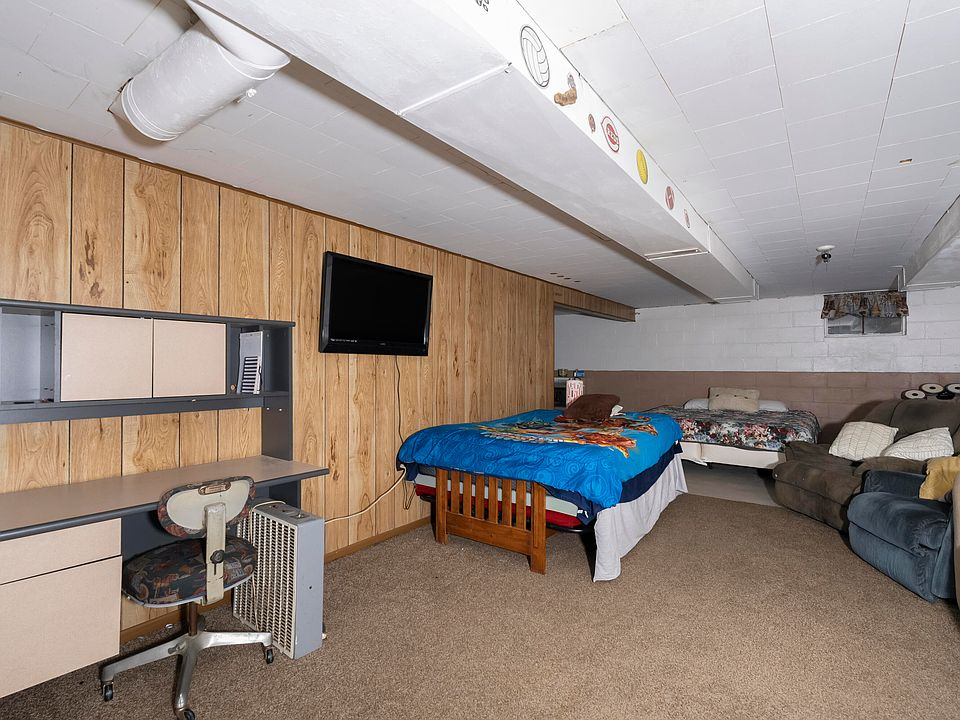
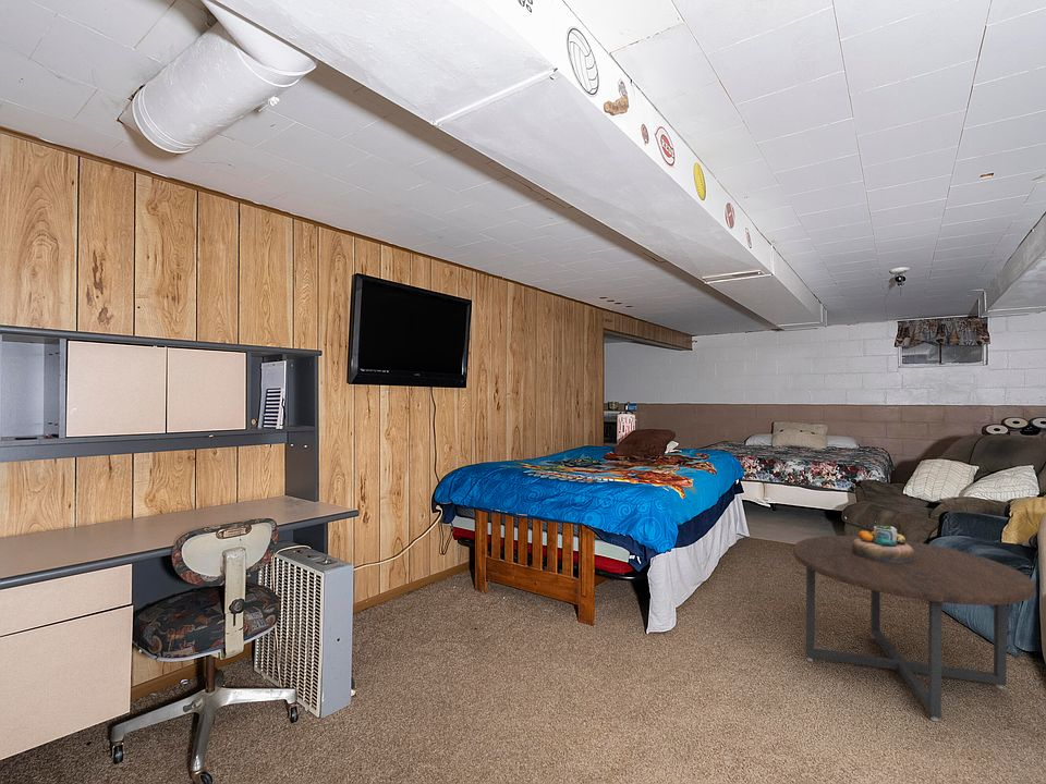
+ coffee table (907, 597)
+ decorative bowl (881, 539)
